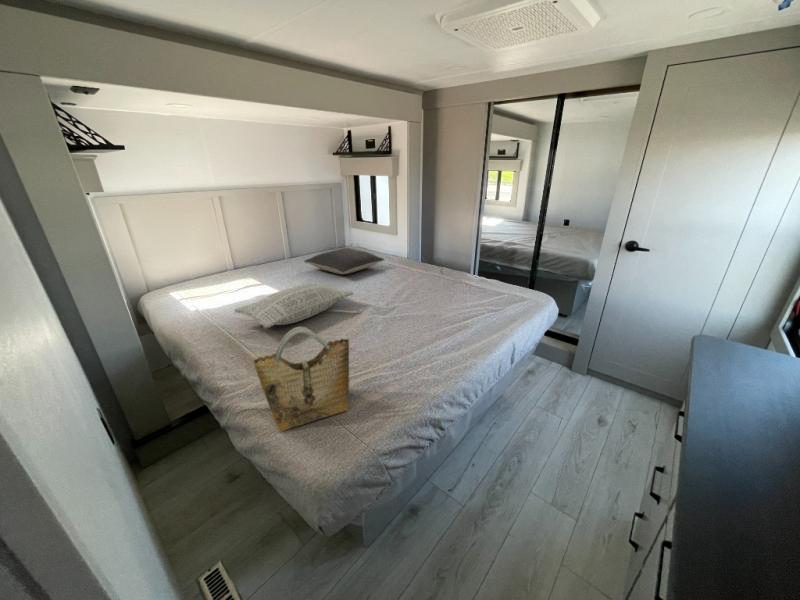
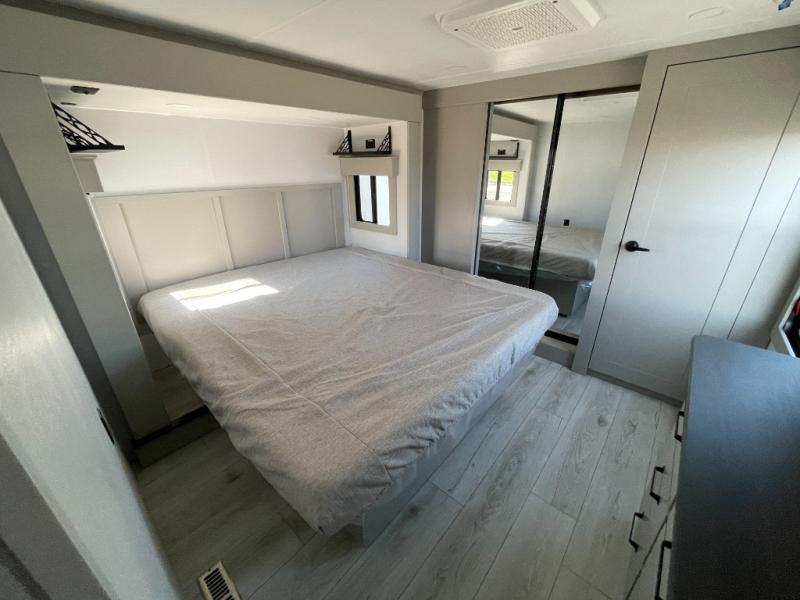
- pillow (297, 302)
- grocery bag (306, 369)
- pillow (344, 260)
